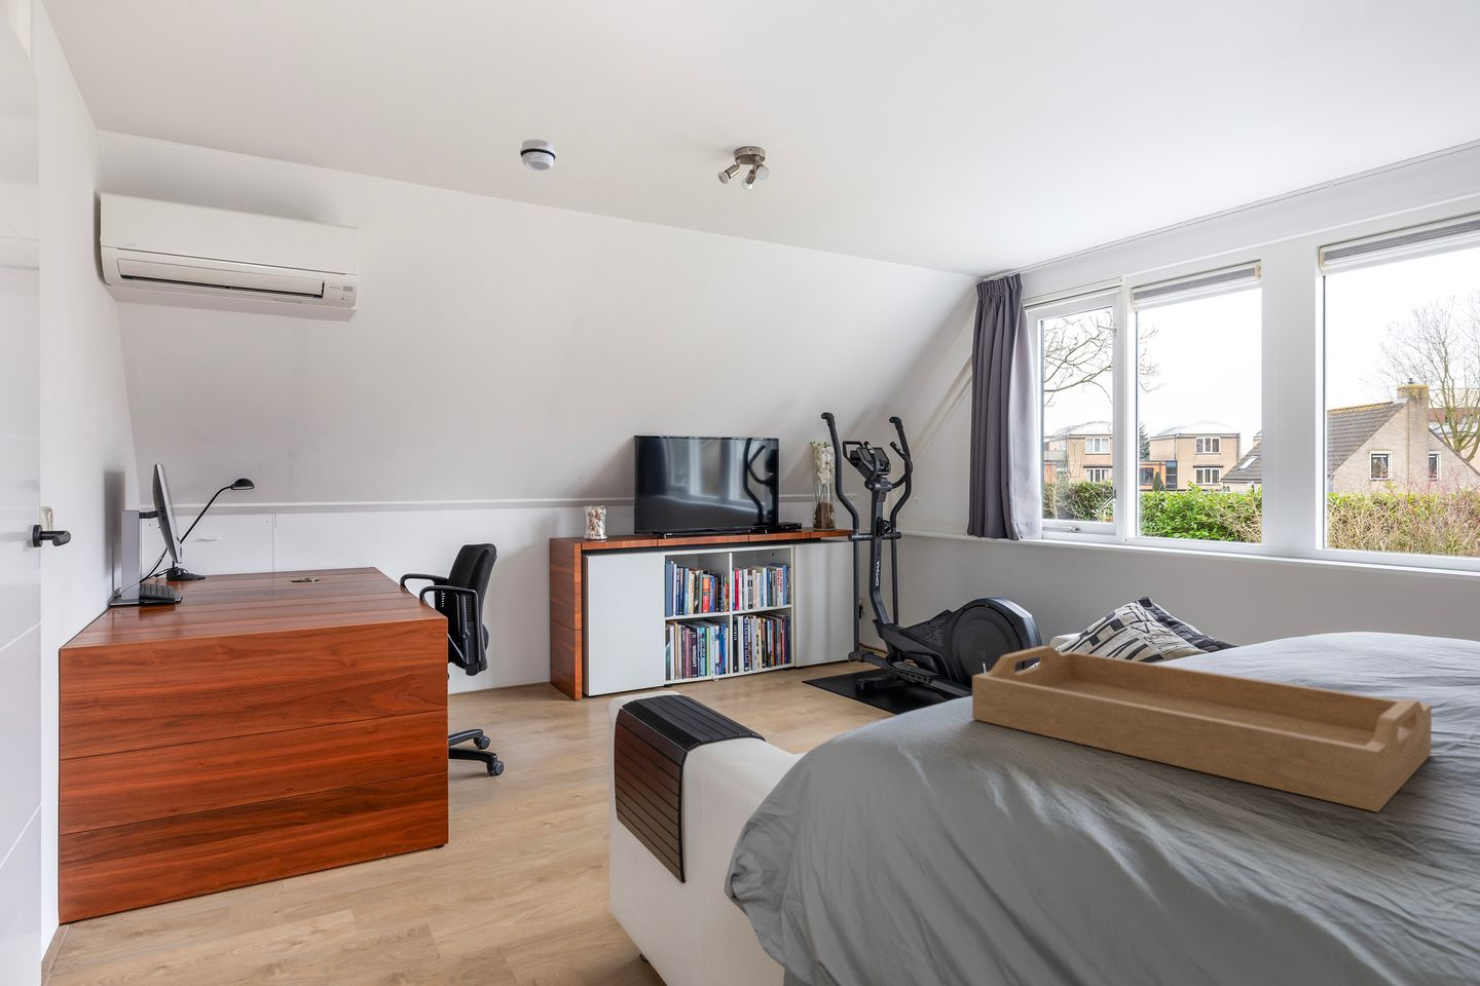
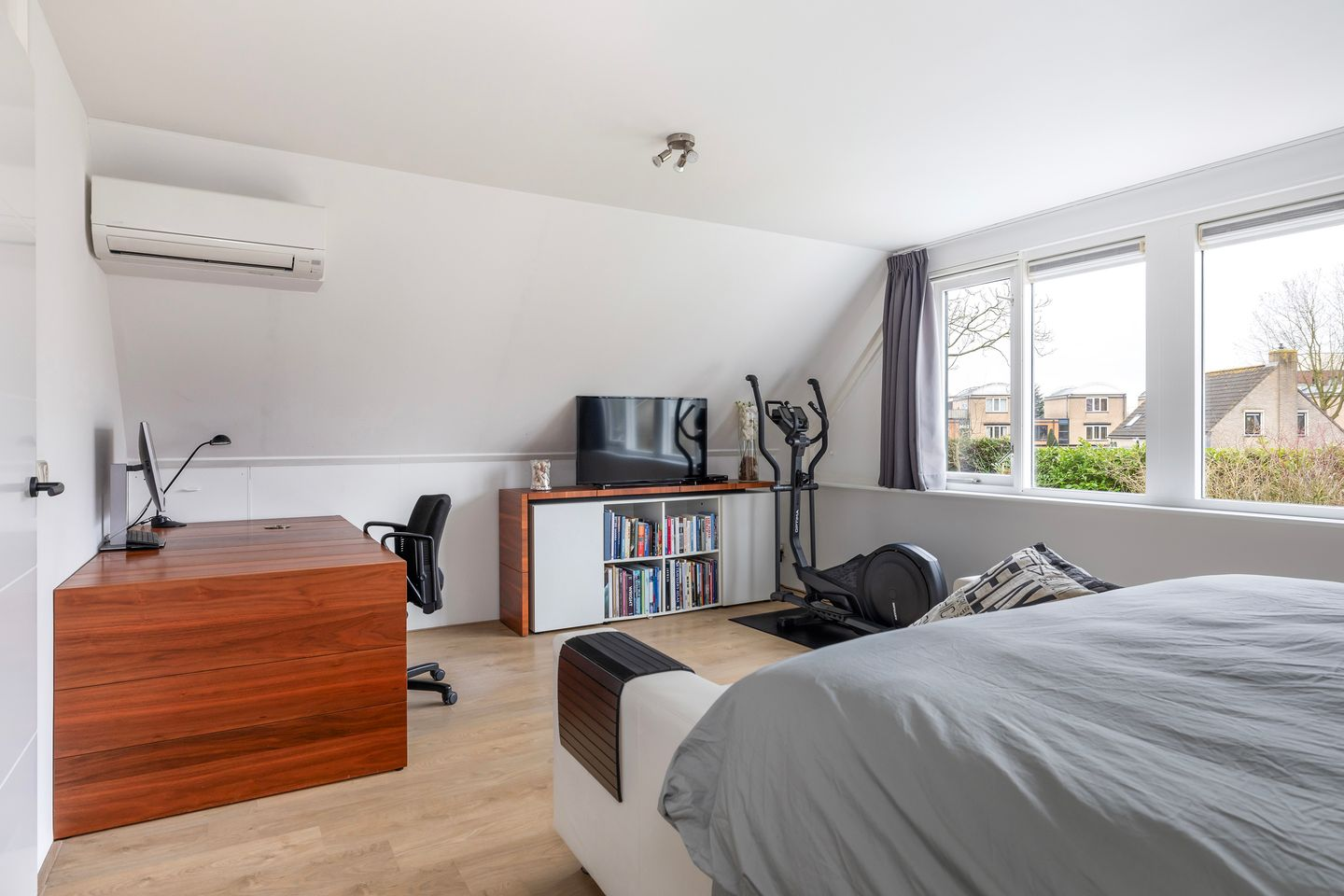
- serving tray (1185, 704)
- smoke detector (537, 155)
